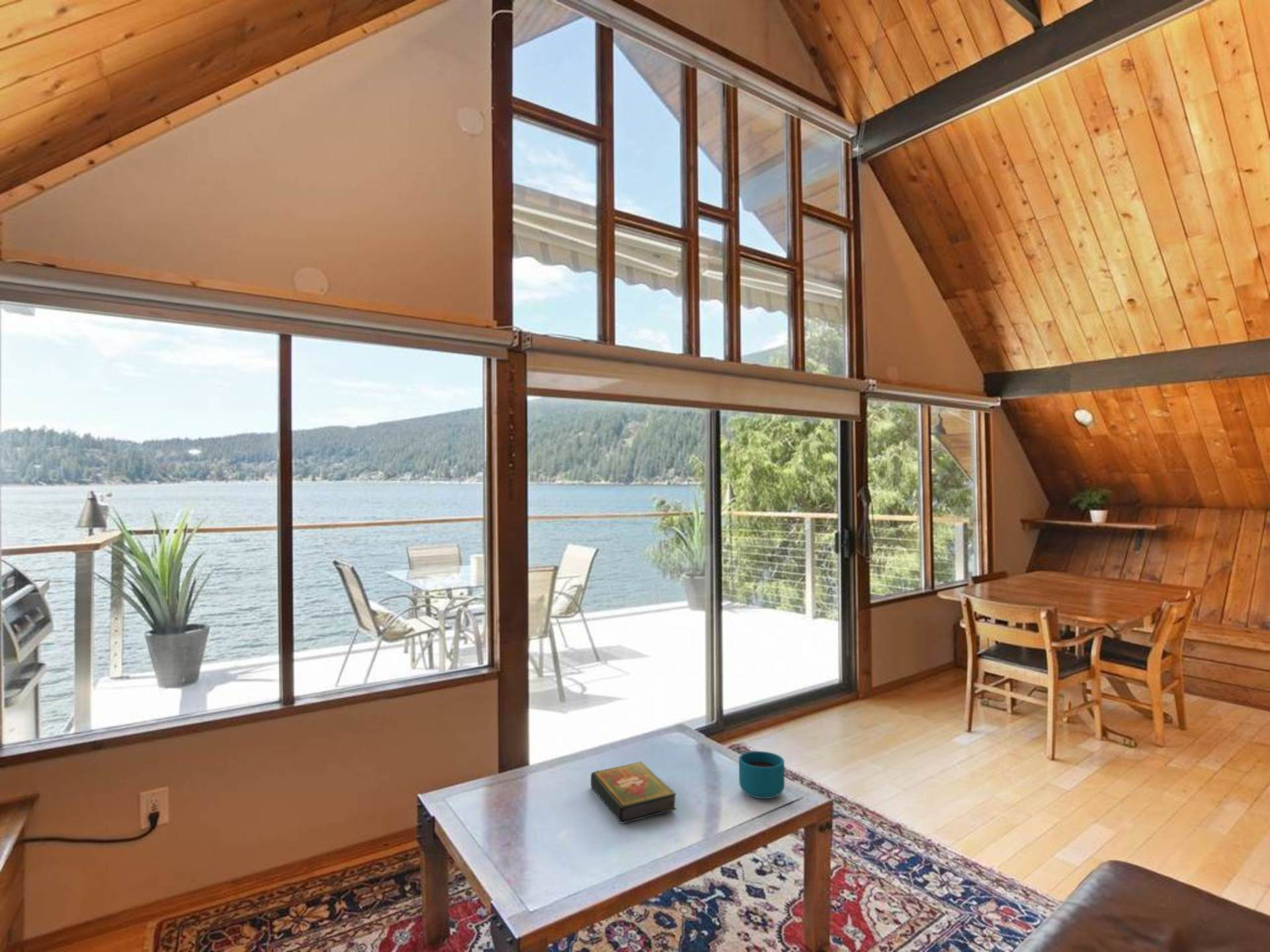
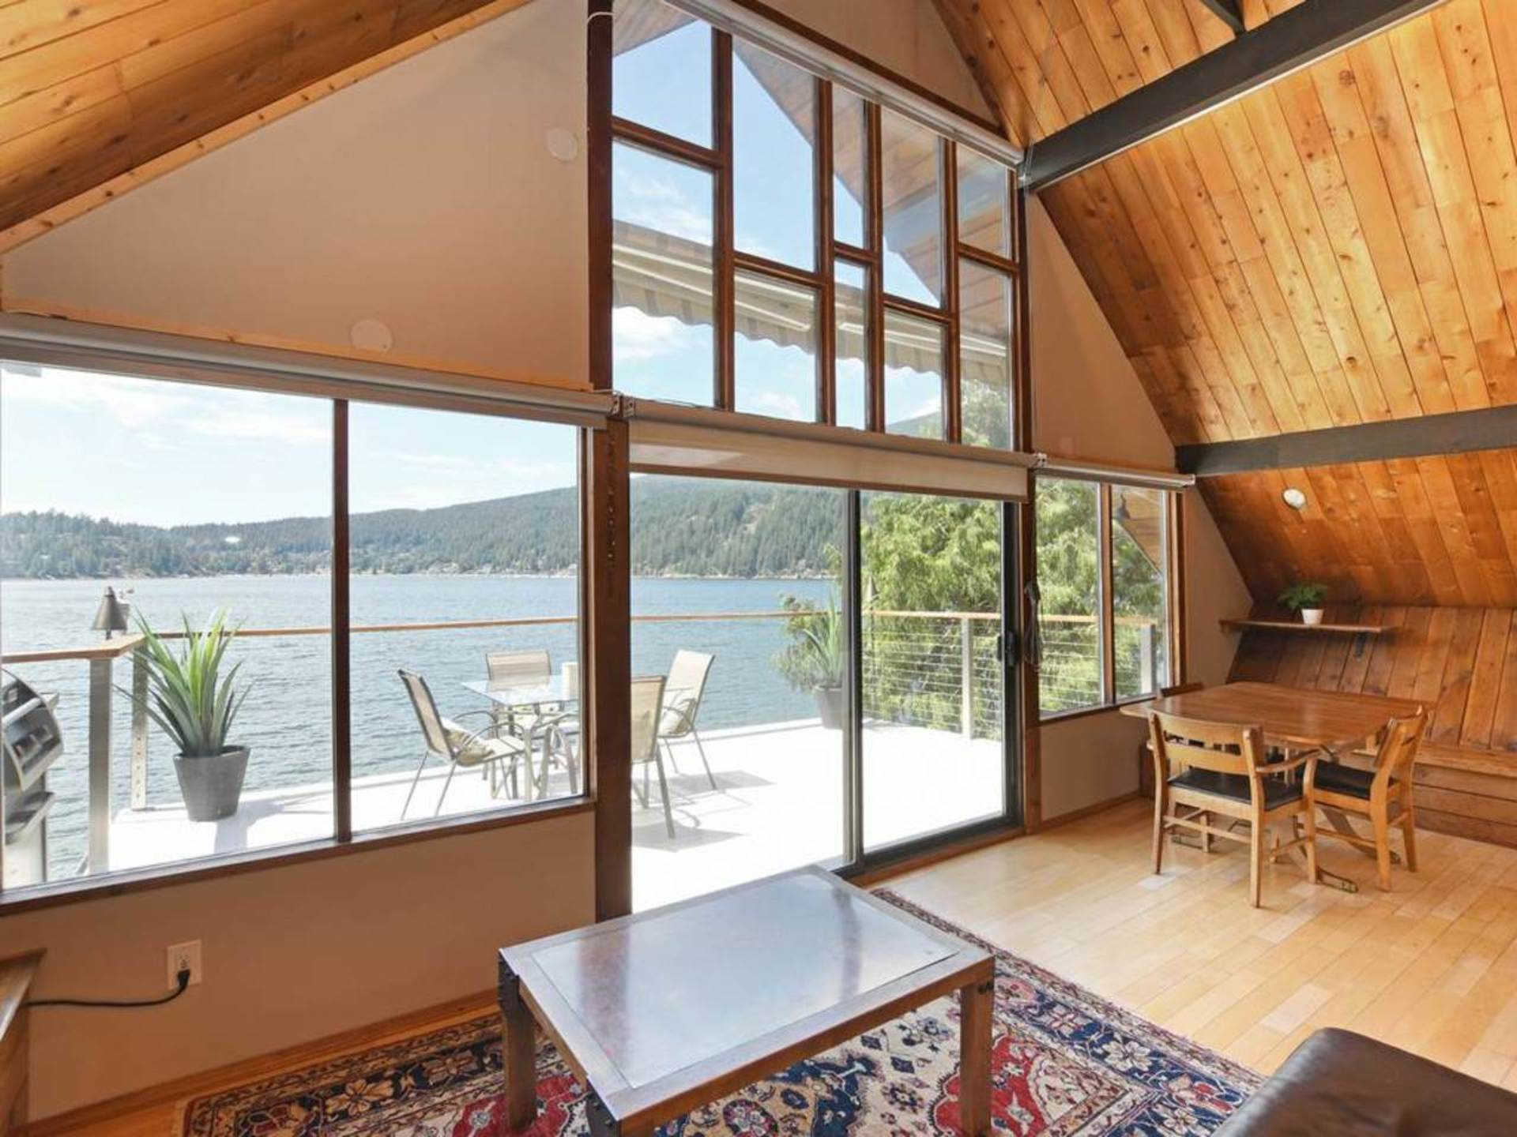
- book (632, 789)
- cup (762, 773)
